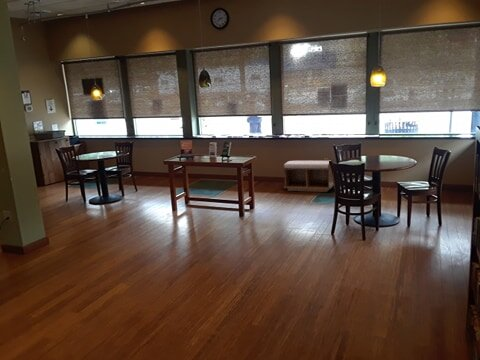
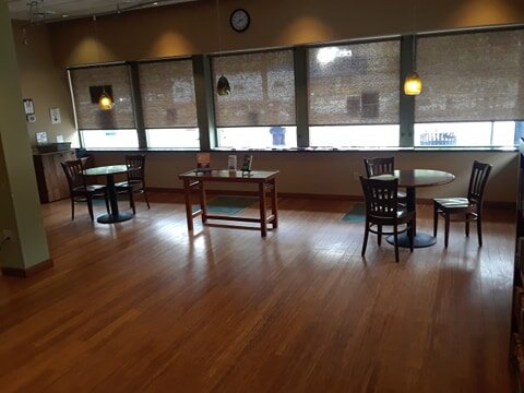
- bench (308, 175)
